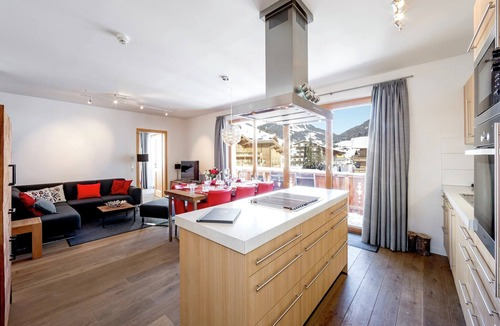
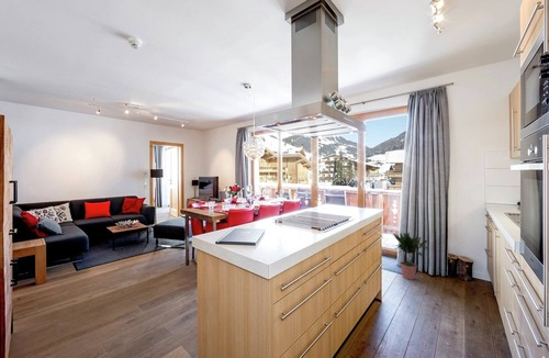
+ potted plant (411, 253)
